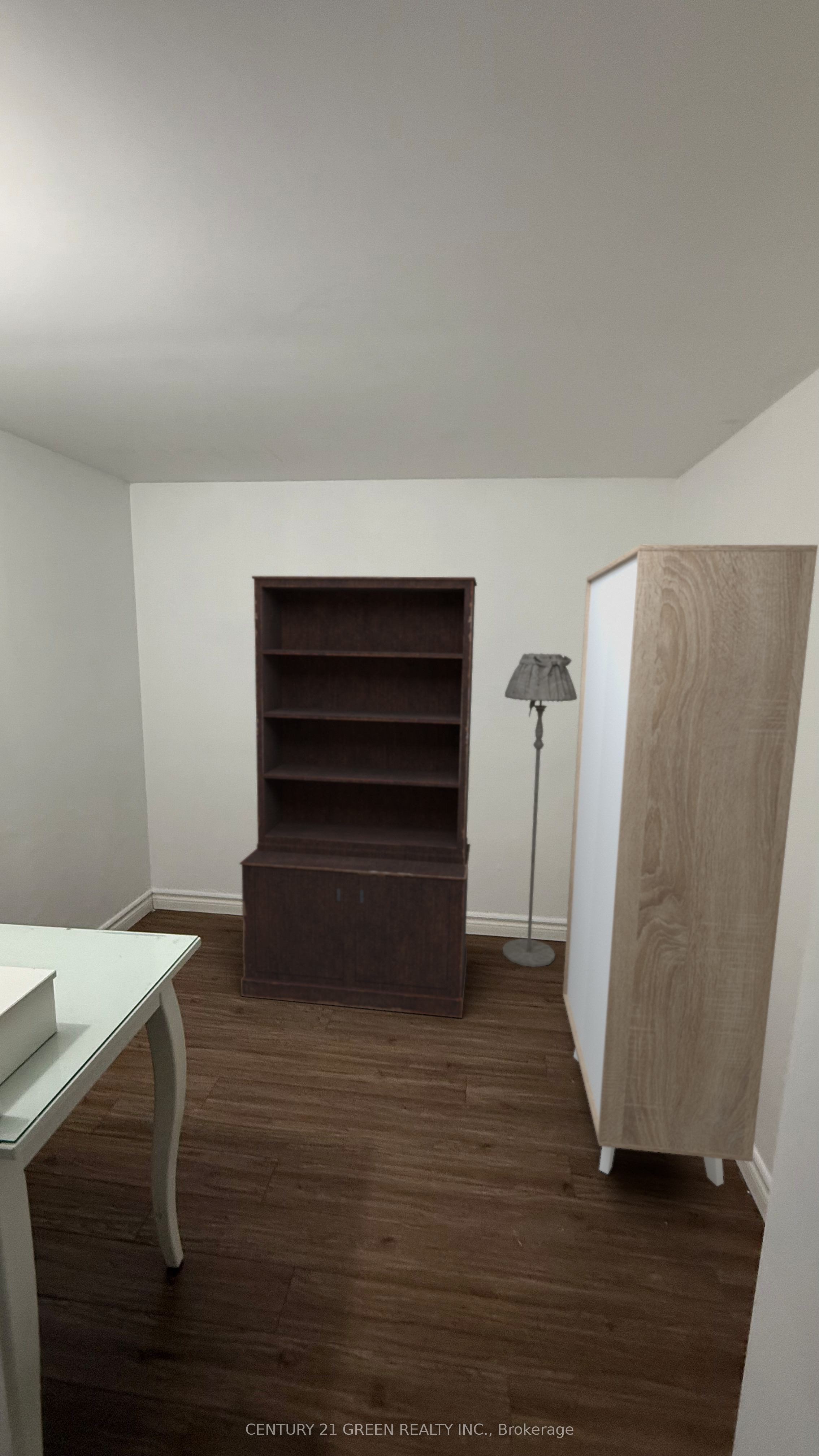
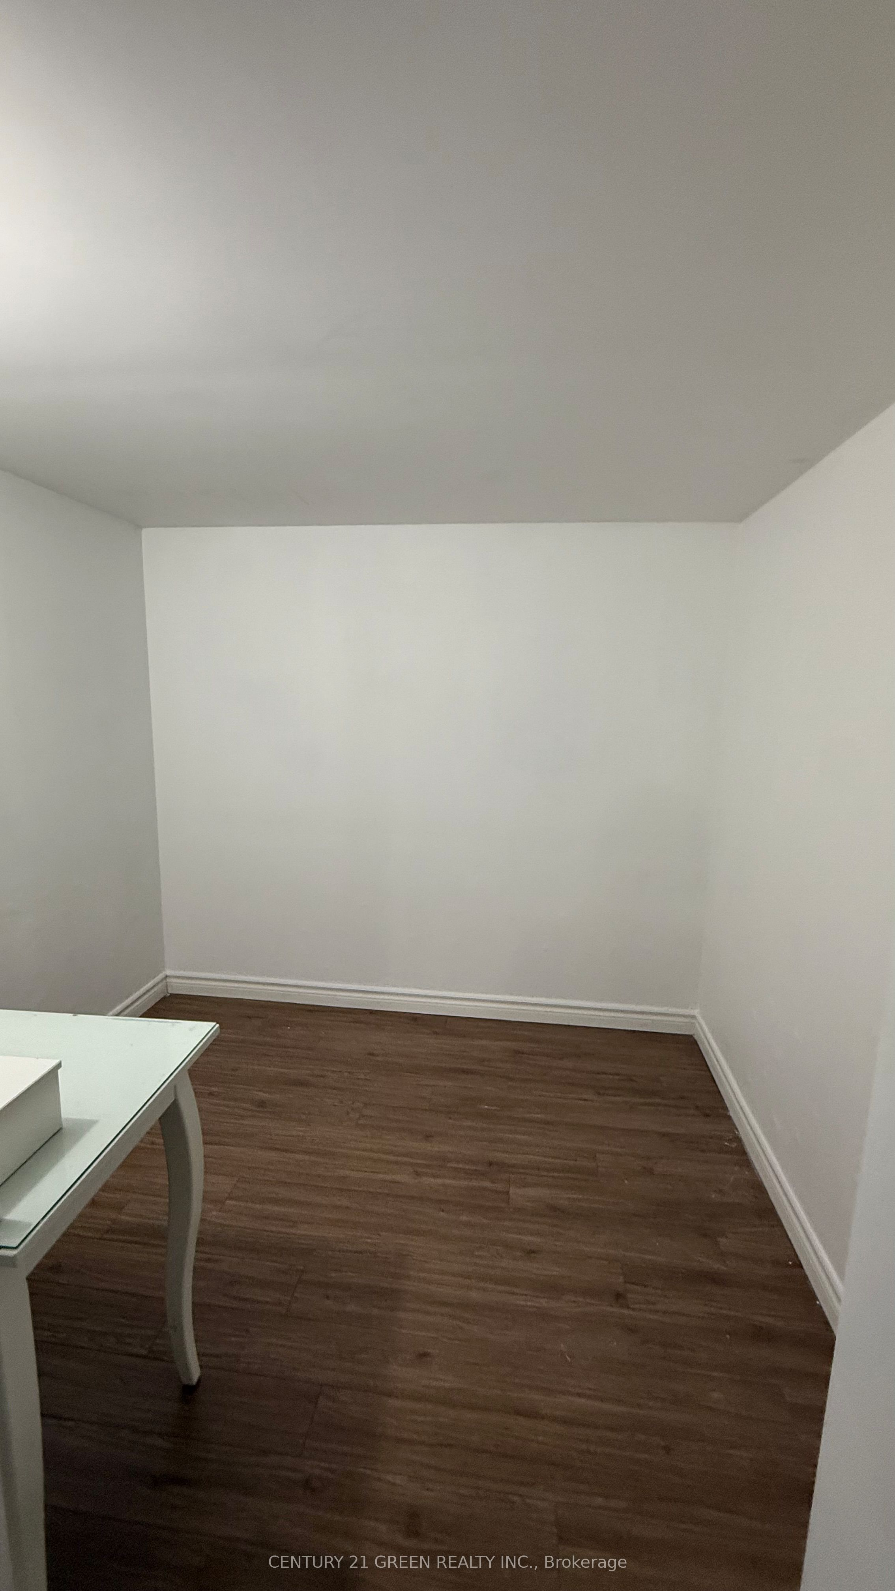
- floor lamp (535, 809)
- bookcase (362, 787)
- wardrobe (659, 855)
